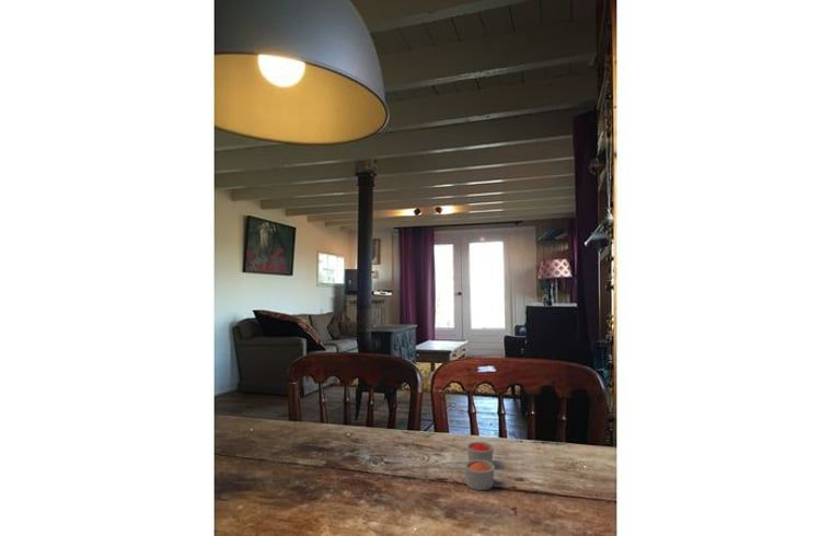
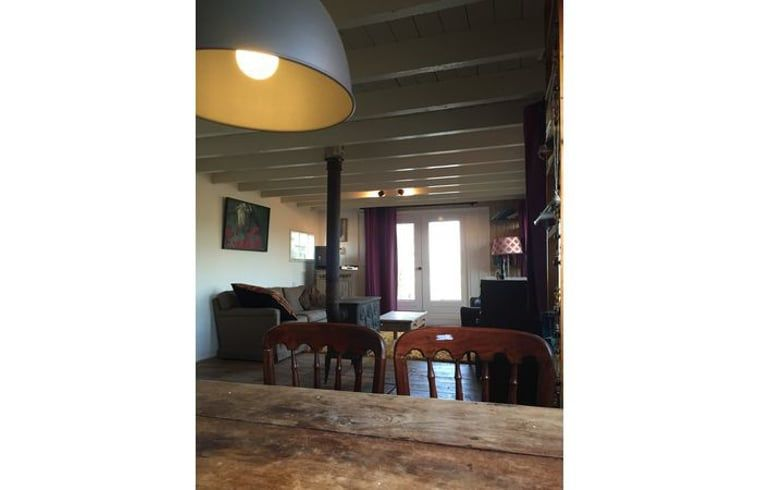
- candle (479, 463)
